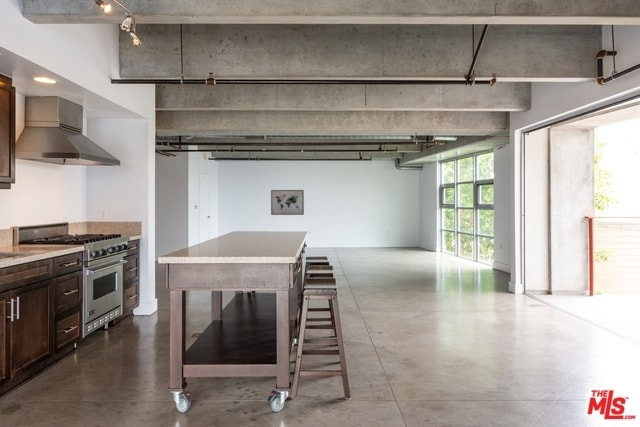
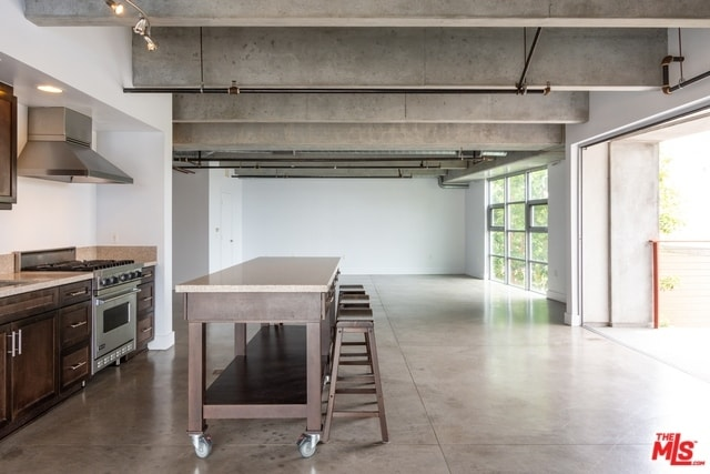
- wall art (287, 202)
